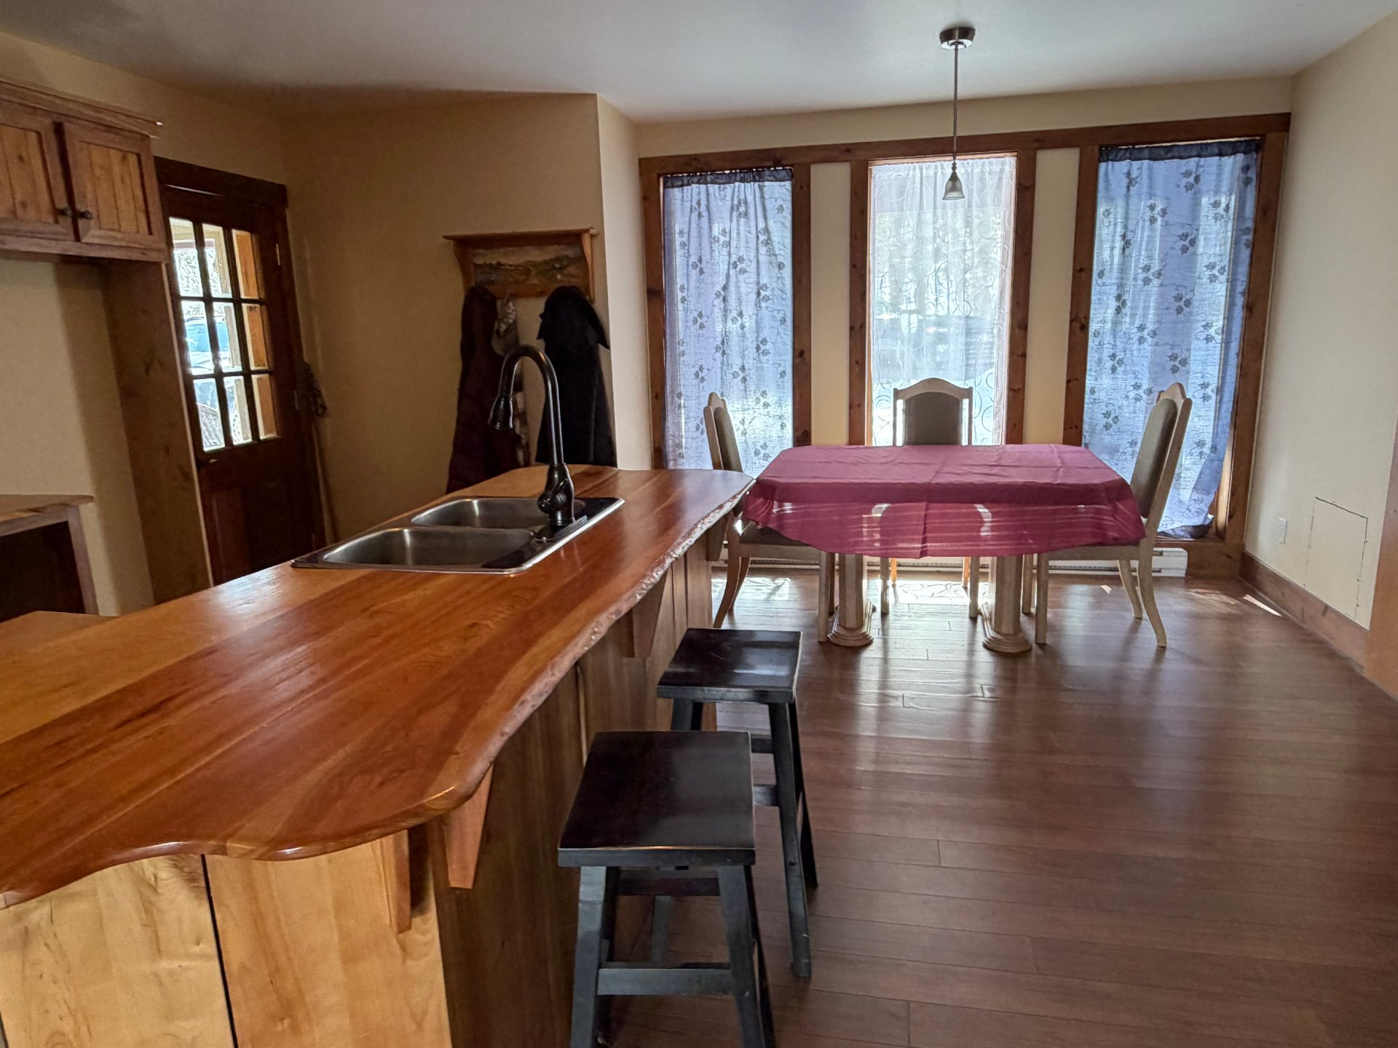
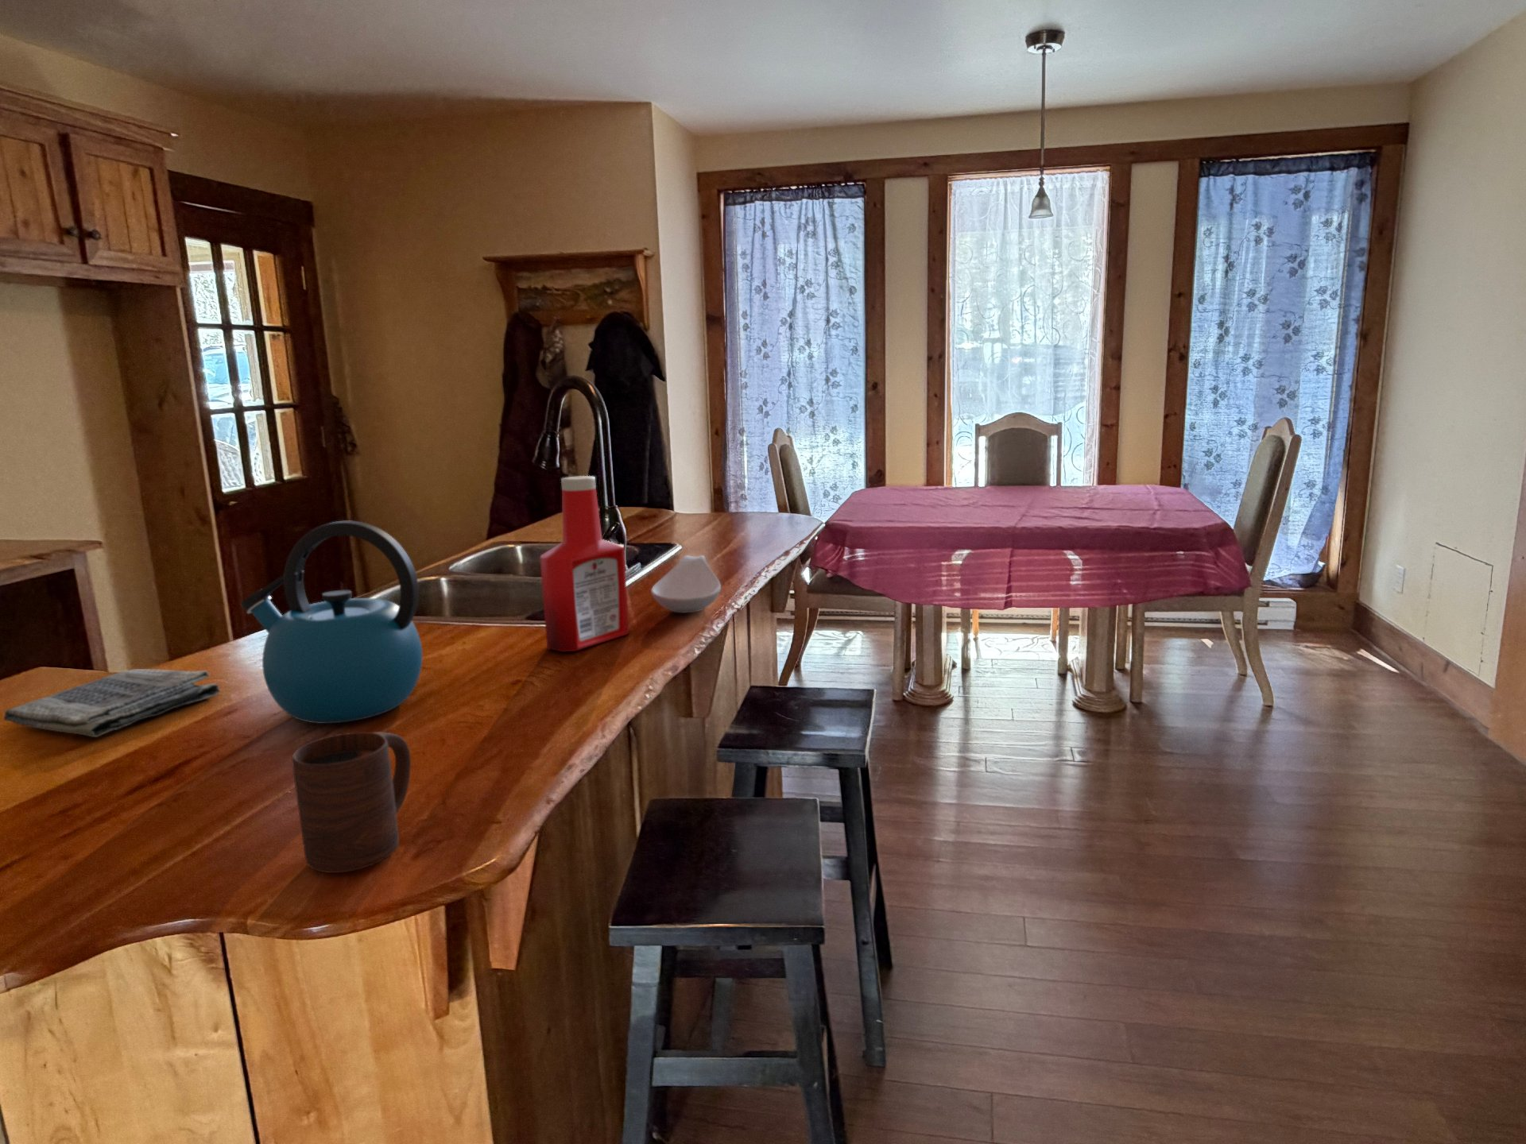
+ soap bottle (584, 559)
+ spoon rest (690, 580)
+ dish towel (117, 697)
+ cup (354, 796)
+ kettle (330, 616)
